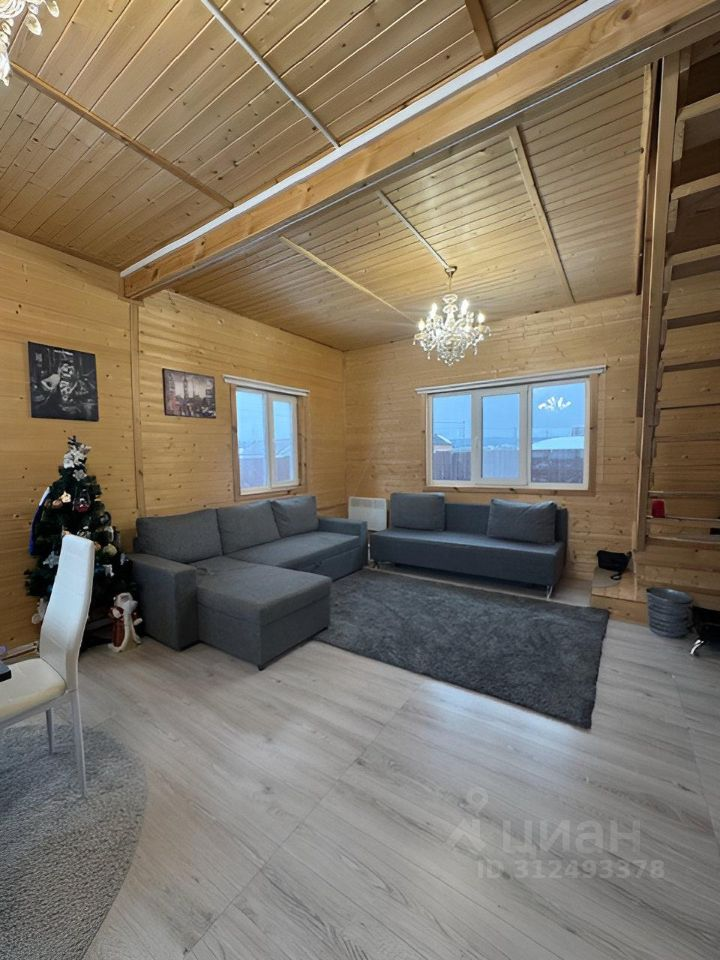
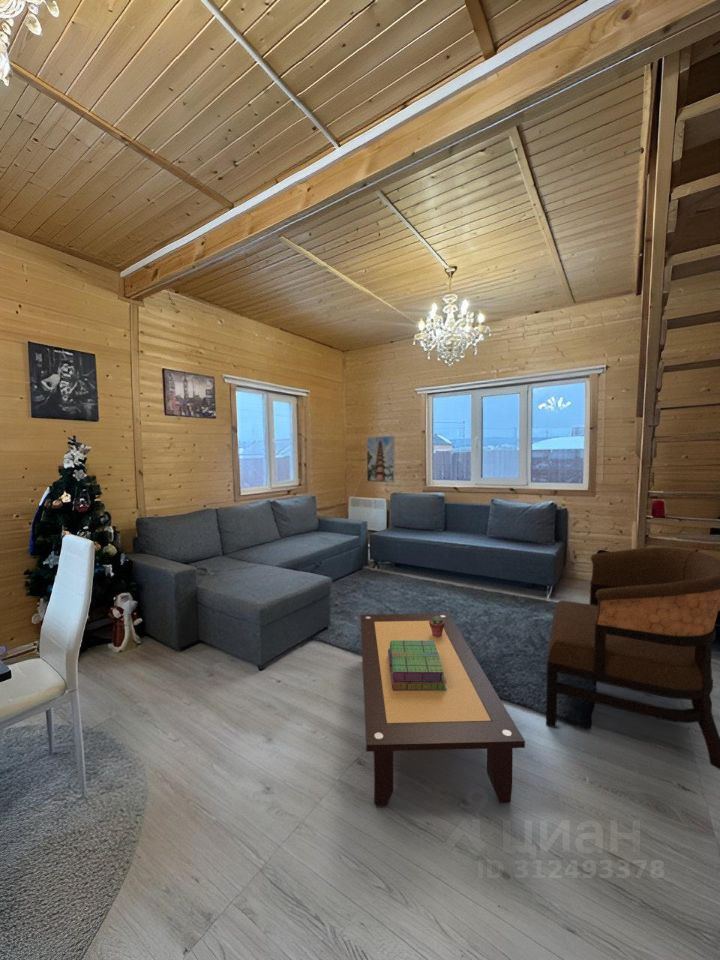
+ potted succulent (437, 625)
+ stack of books (414, 662)
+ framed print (380, 459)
+ armchair (629, 632)
+ coffee table (419, 691)
